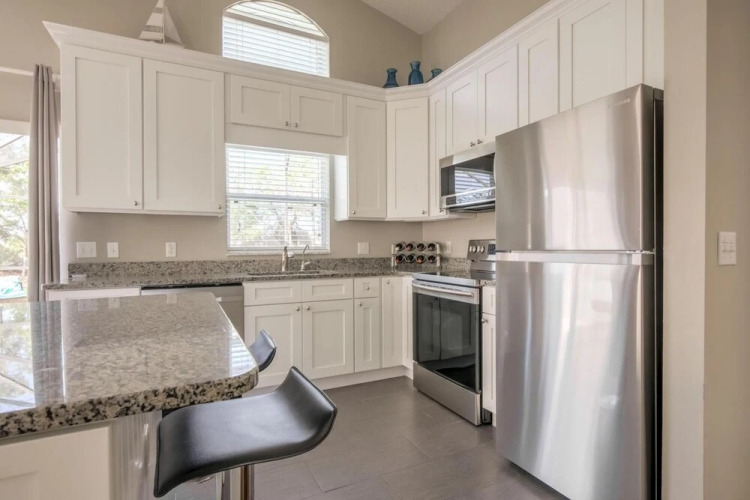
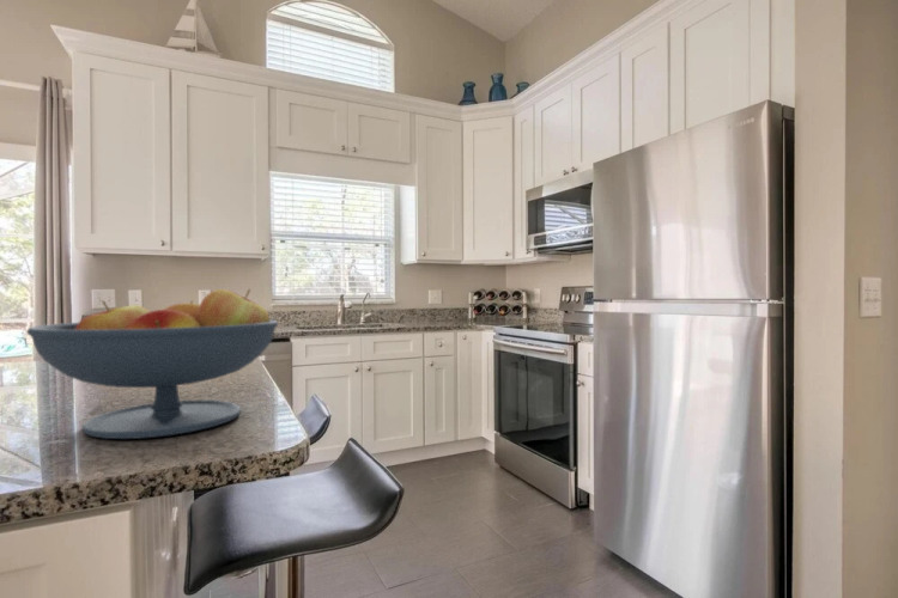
+ fruit bowl (166, 354)
